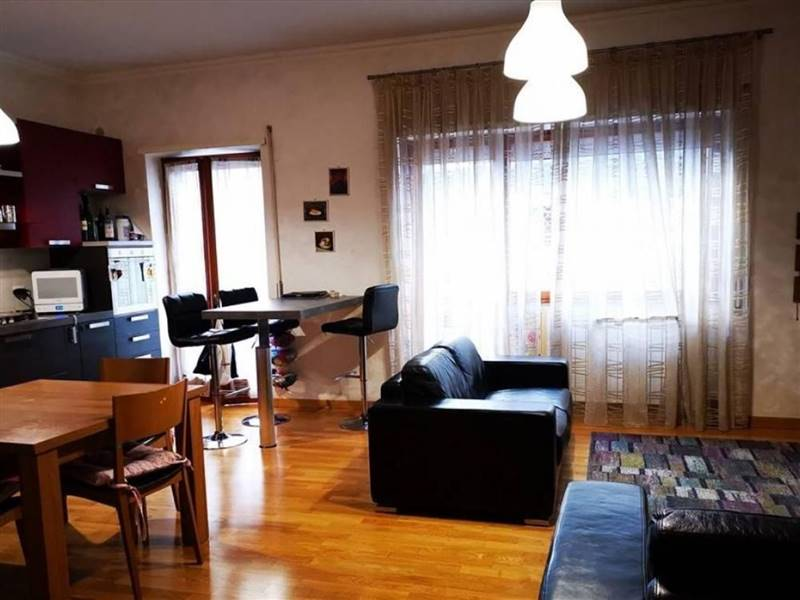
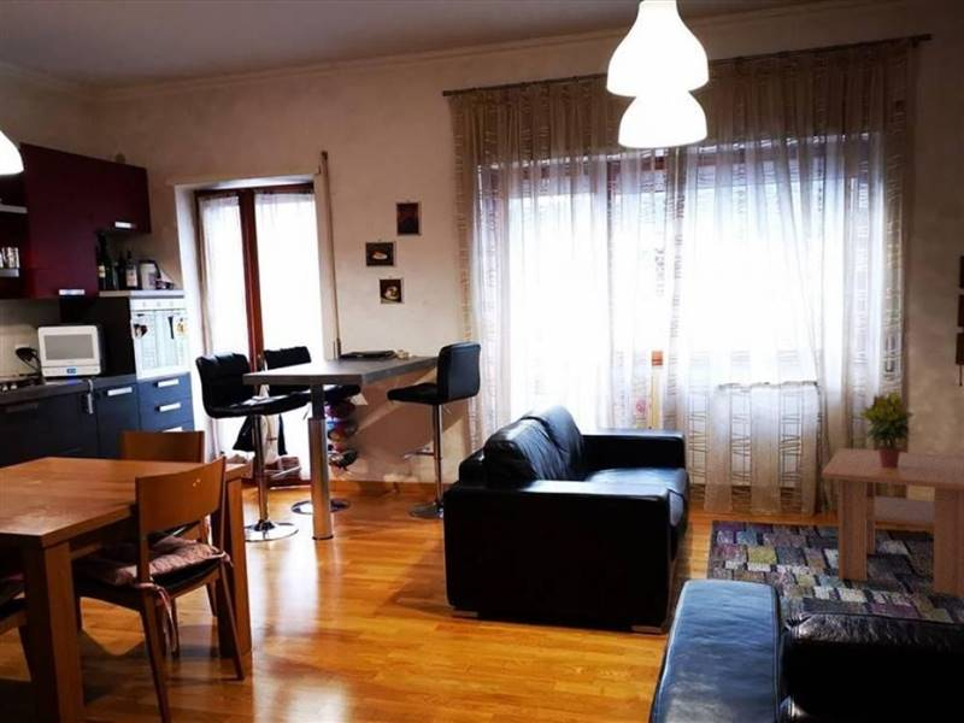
+ potted plant (889, 427)
+ coffee table (901, 518)
